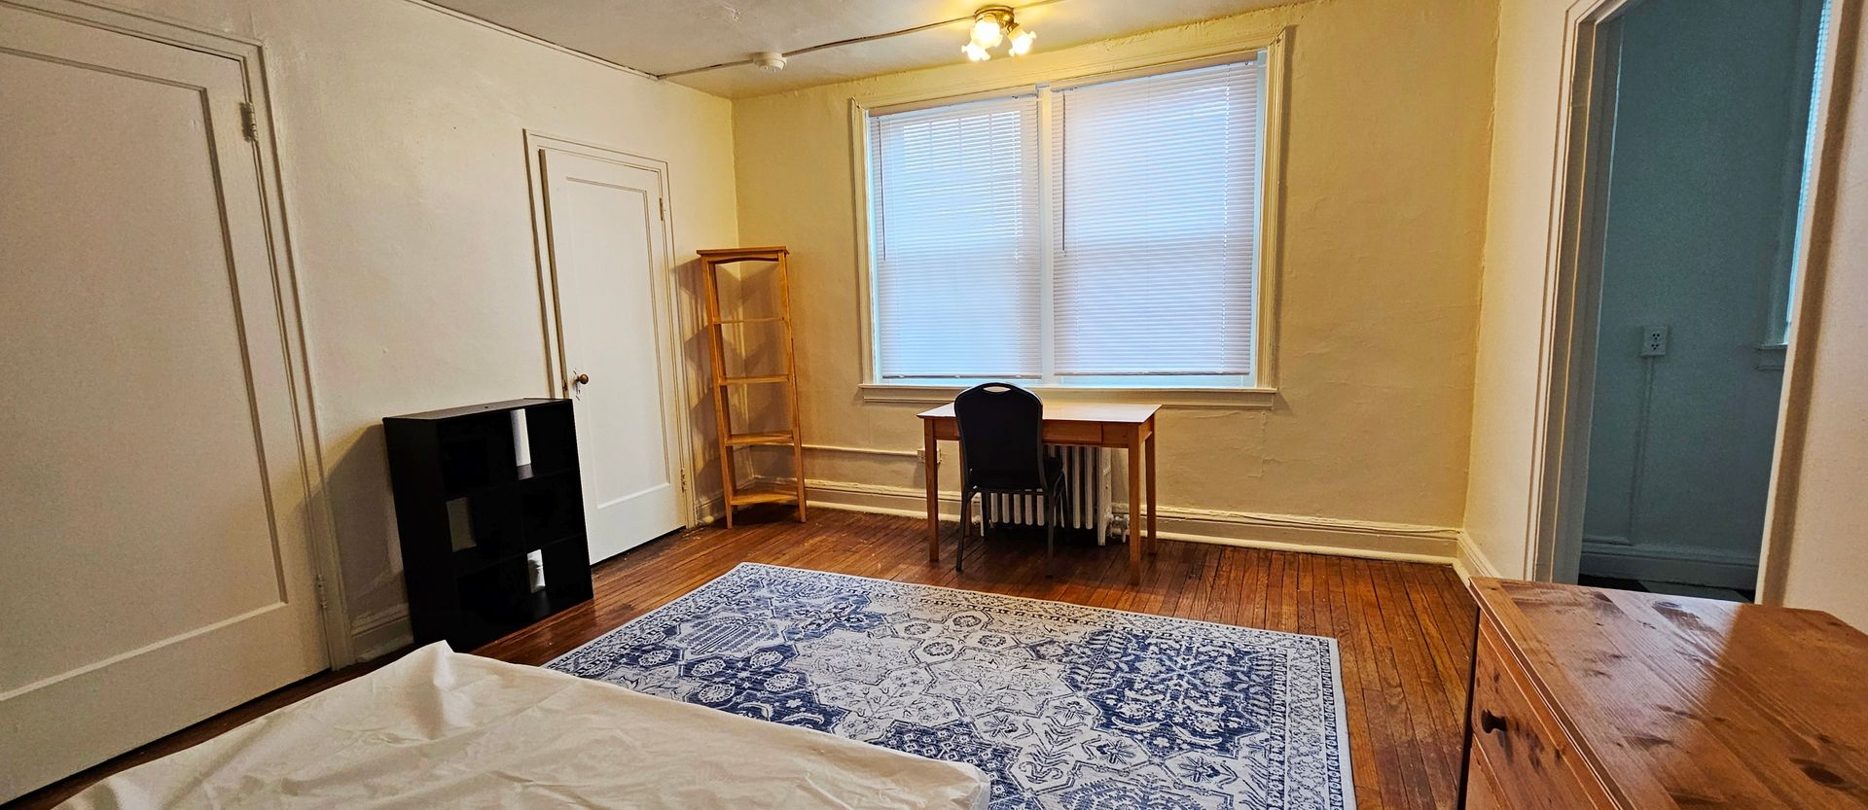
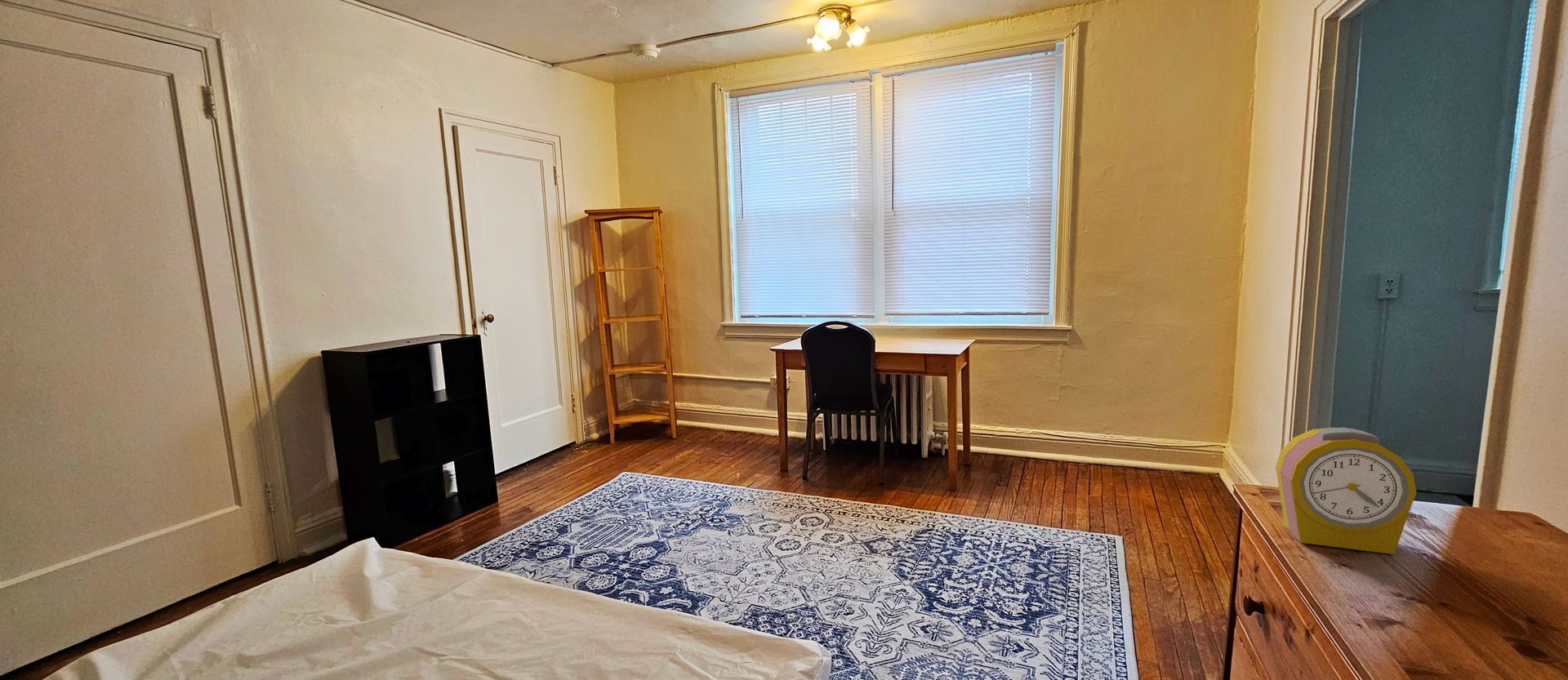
+ alarm clock (1341, 484)
